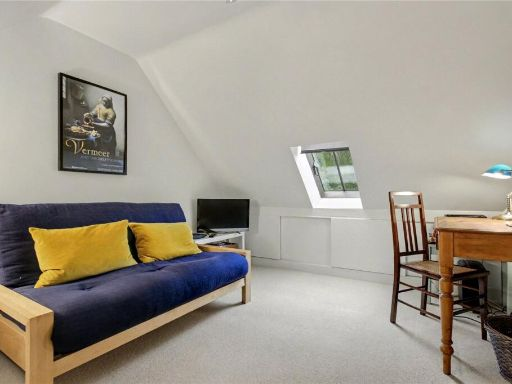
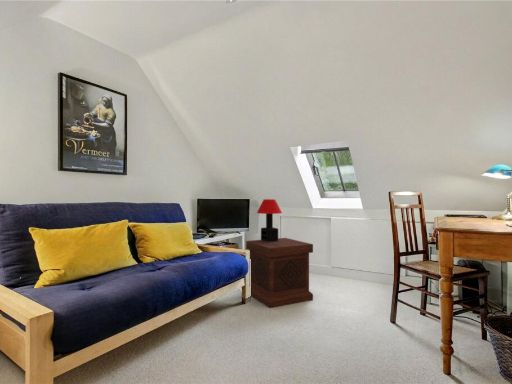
+ side table (278, 269)
+ table lamp (269, 219)
